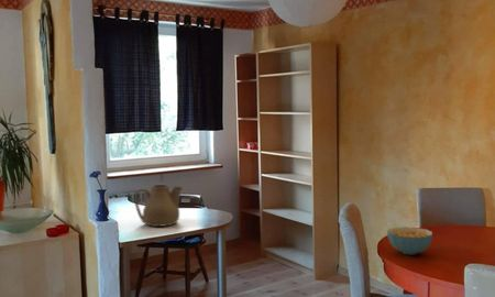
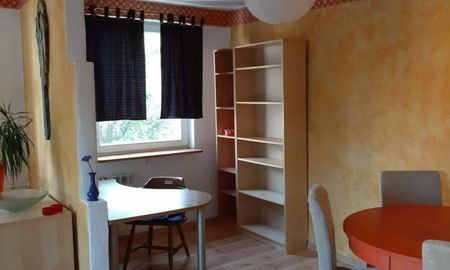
- teapot (158, 205)
- cereal bowl (409, 242)
